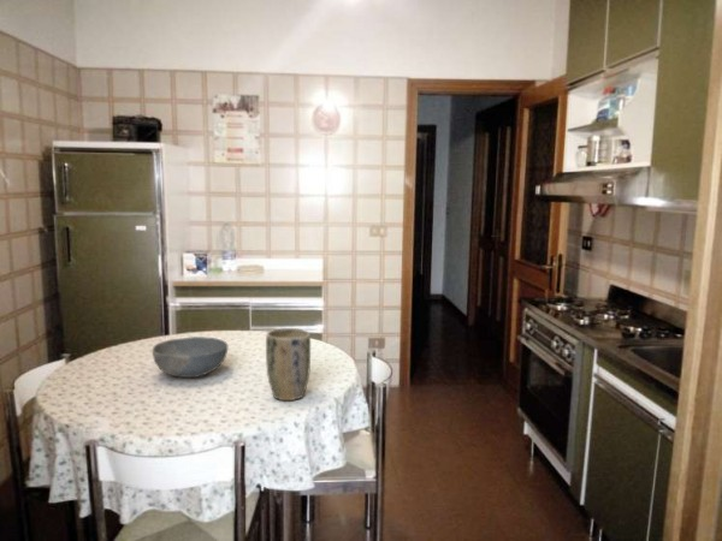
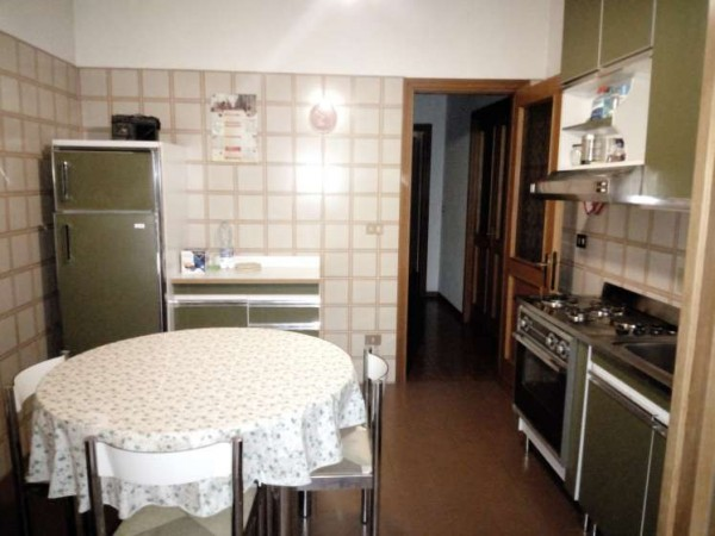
- plant pot (288, 364)
- bowl (191, 358)
